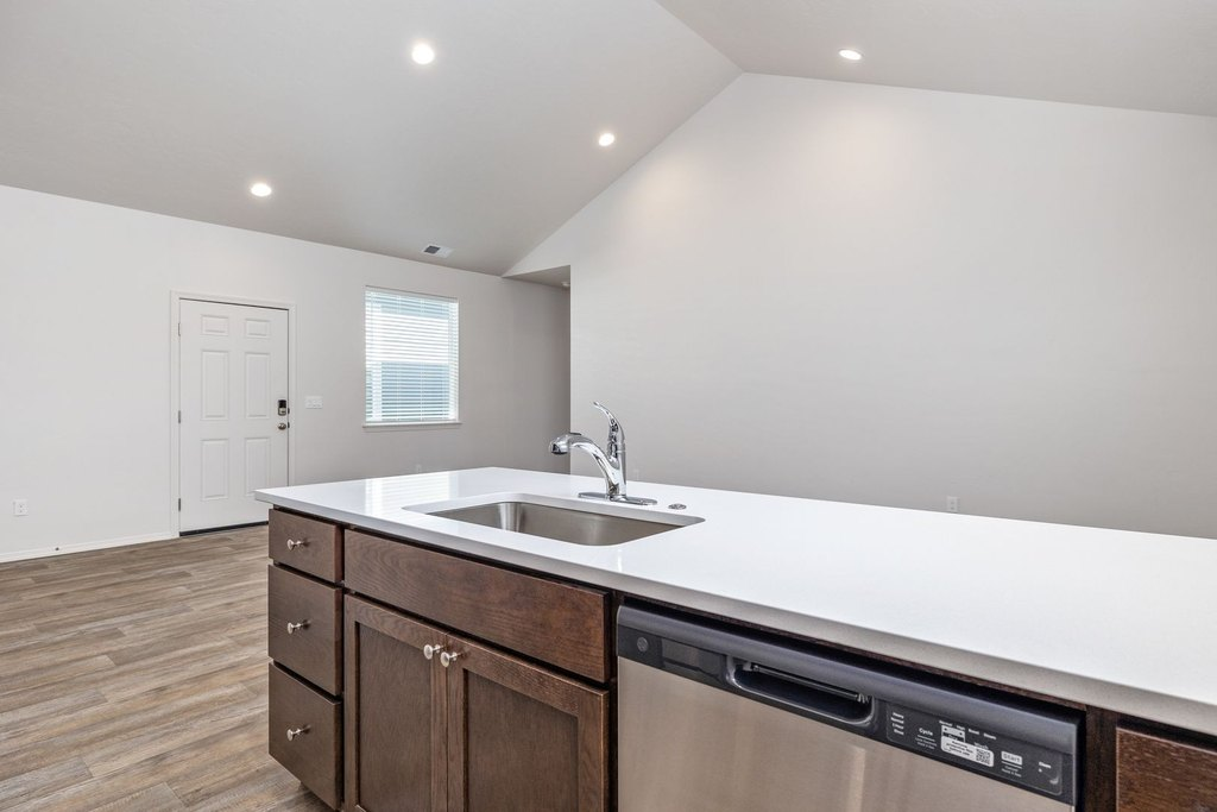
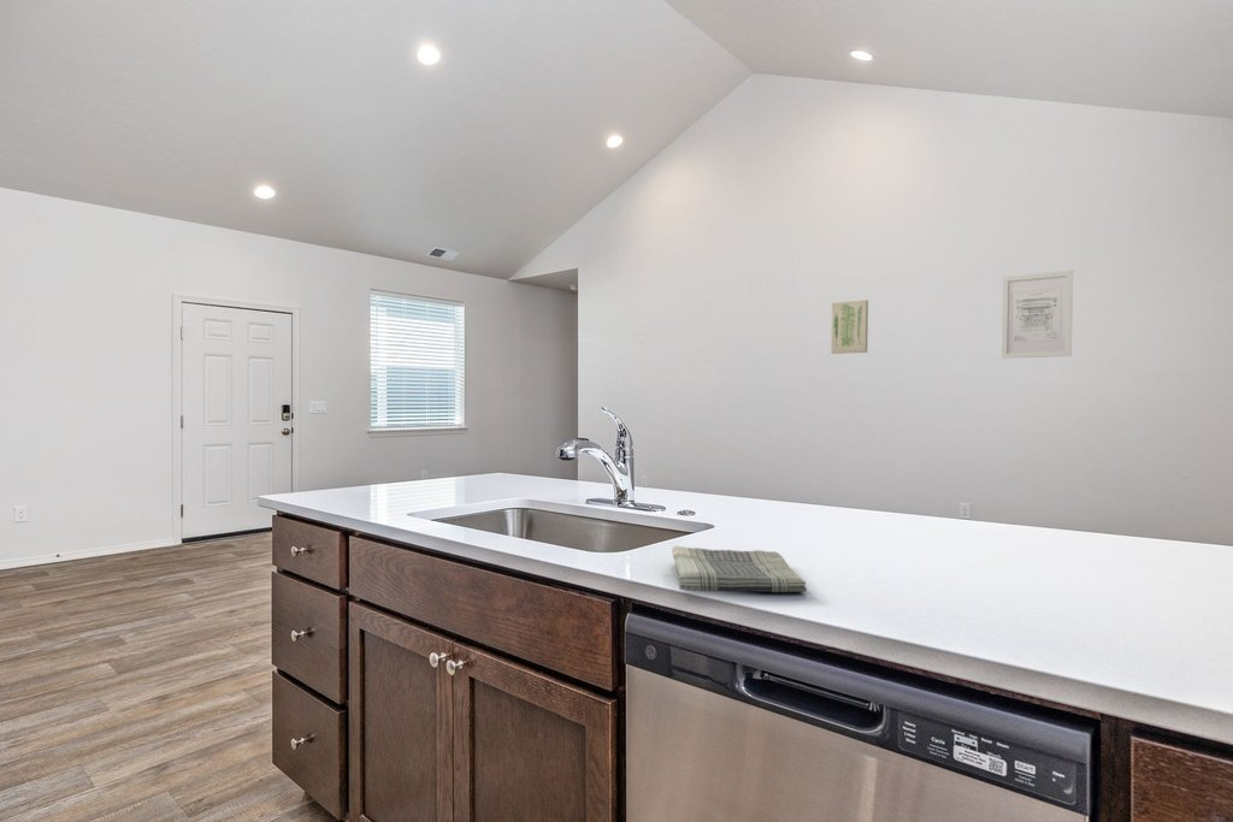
+ dish towel (733, 566)
+ wall art (1036, 315)
+ wall art (849, 327)
